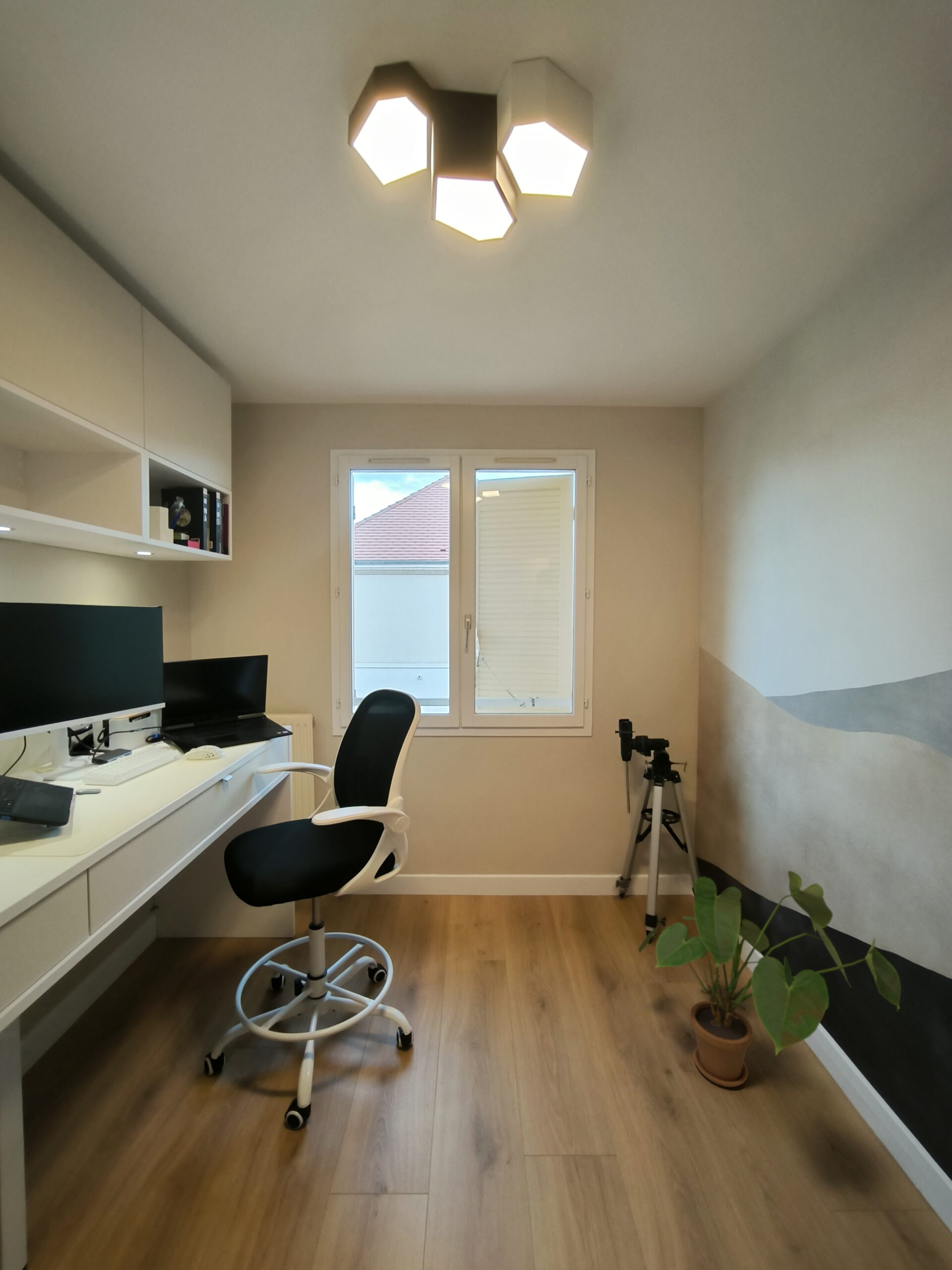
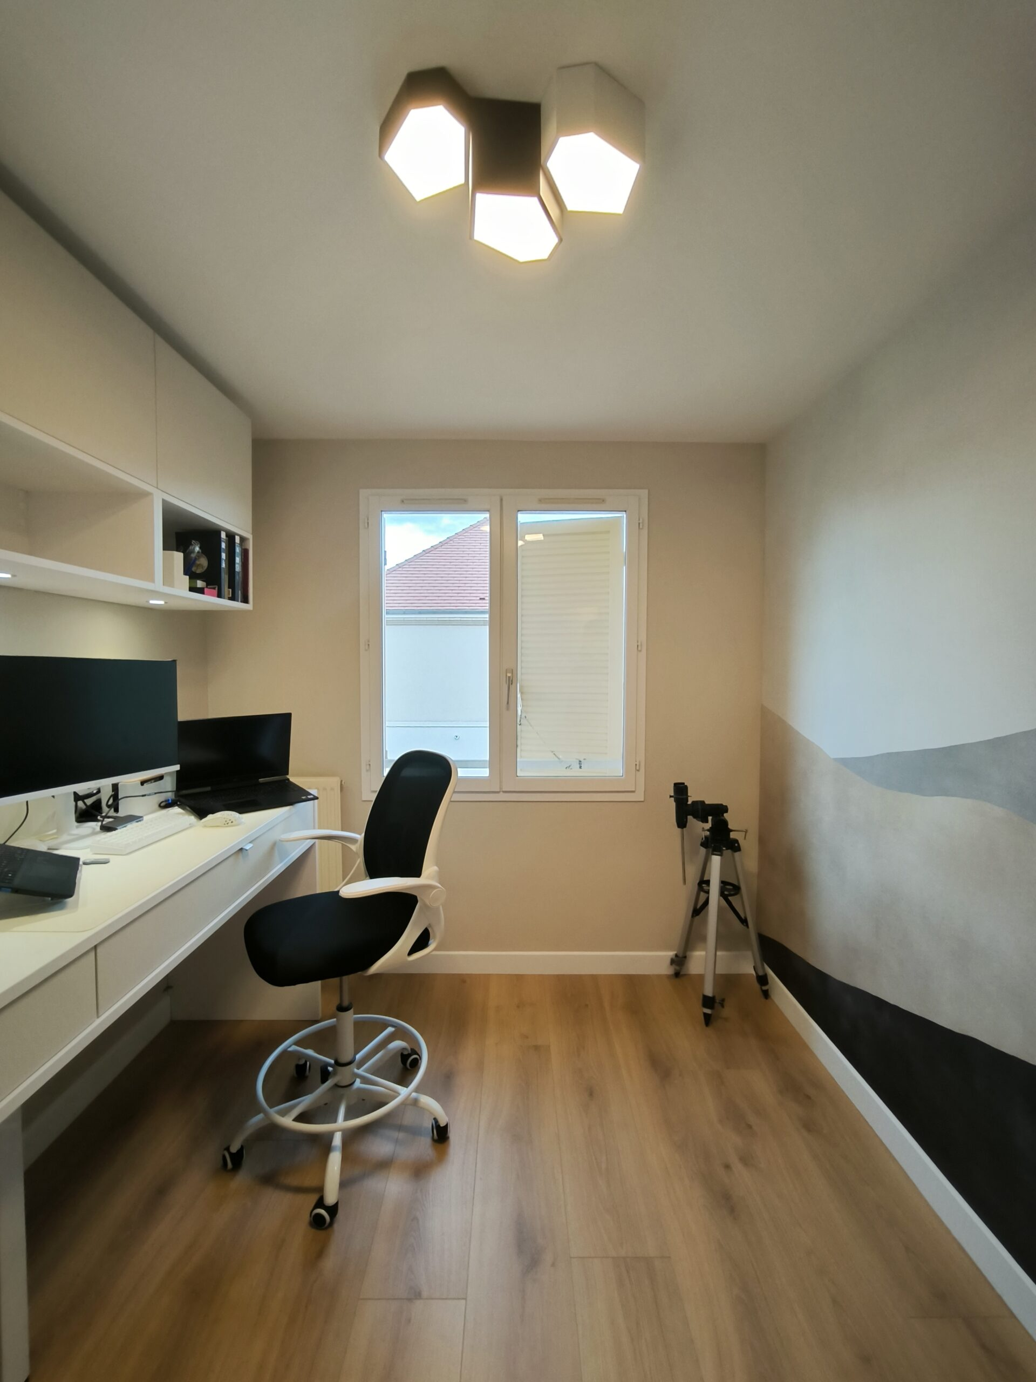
- house plant (754, 982)
